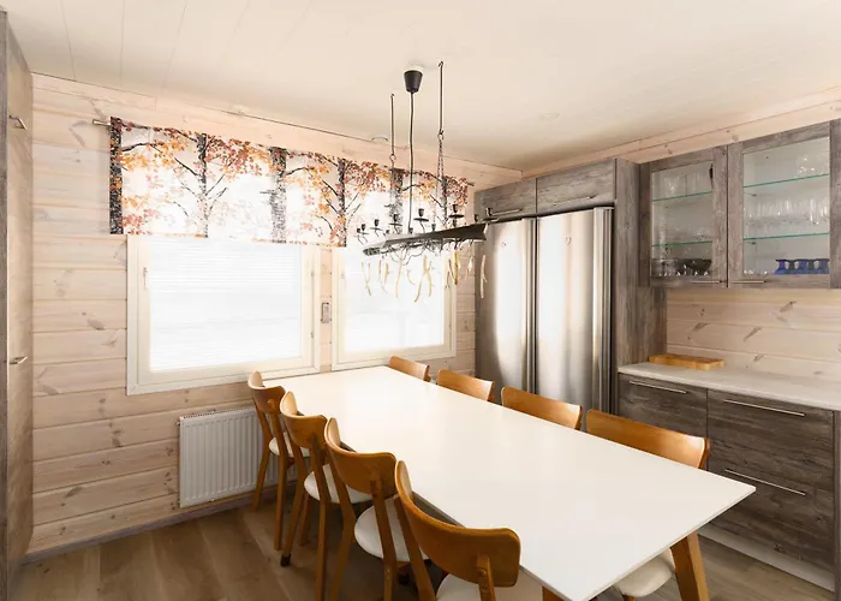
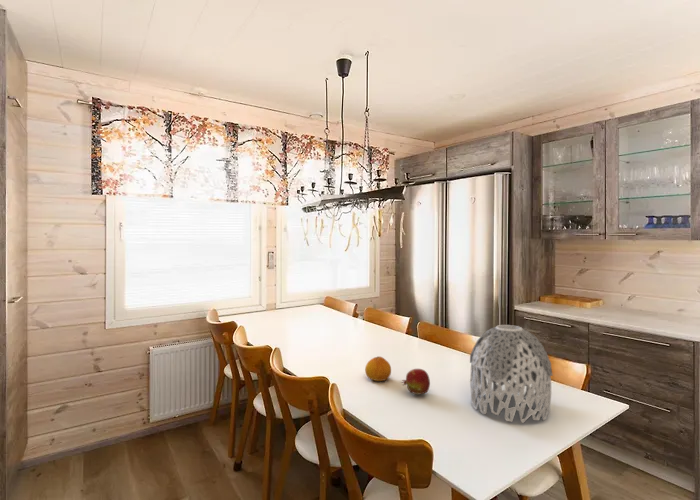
+ vase (509, 367)
+ fruit (415, 381)
+ fruit (378, 368)
